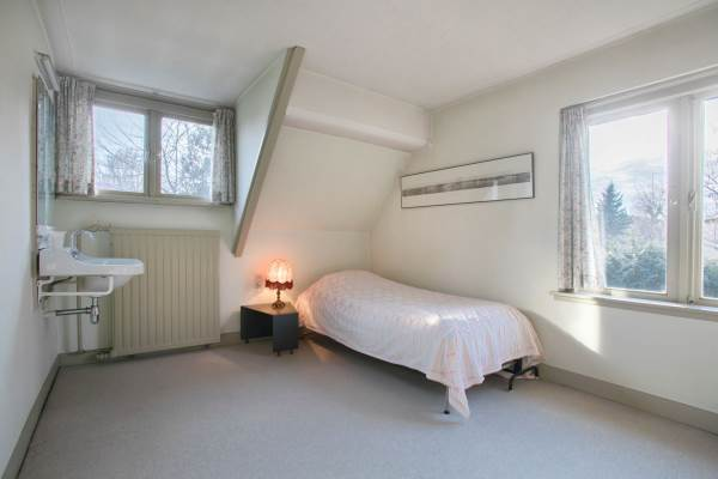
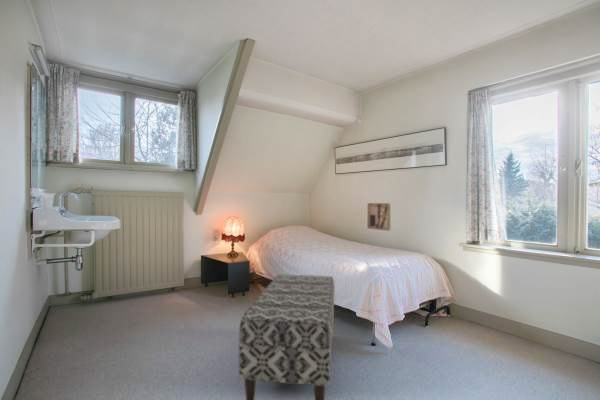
+ bench (296, 327)
+ wall art (378, 216)
